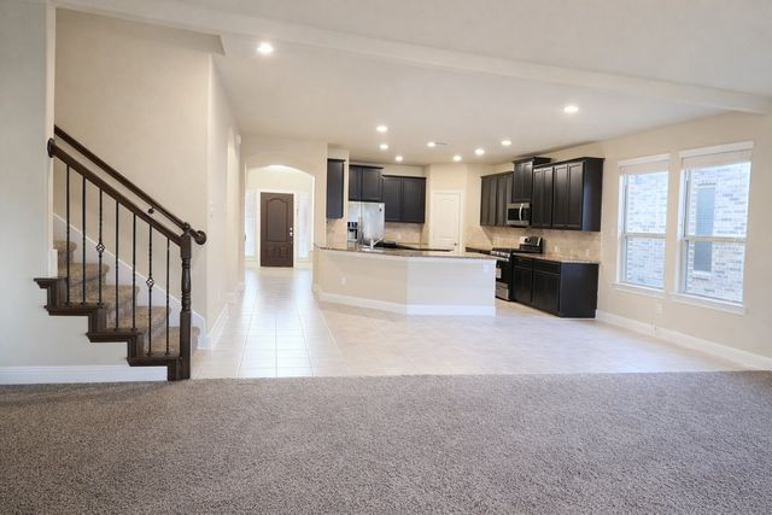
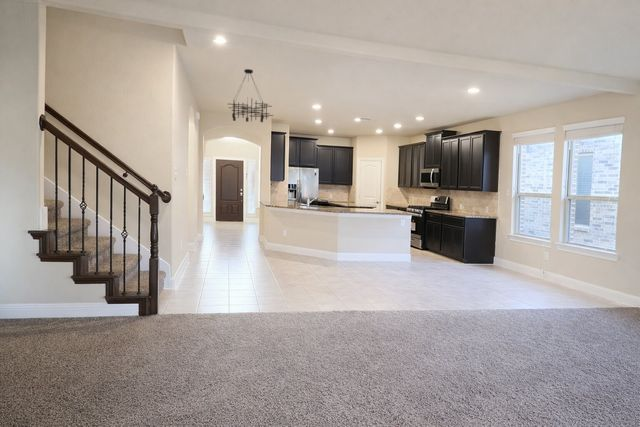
+ chandelier (251, 98)
